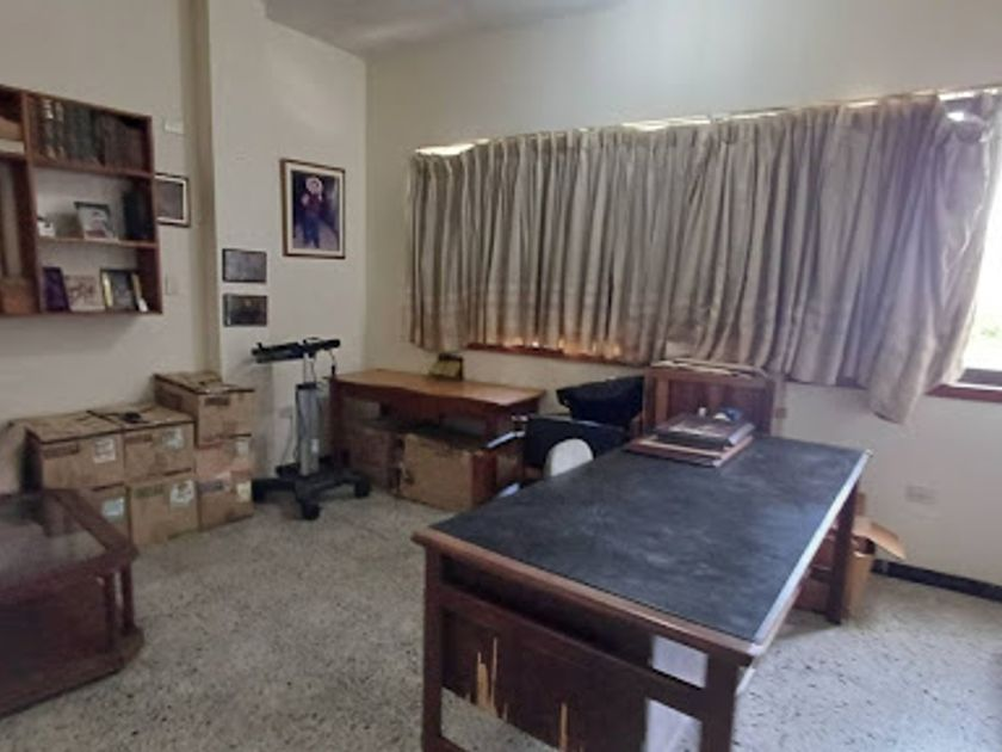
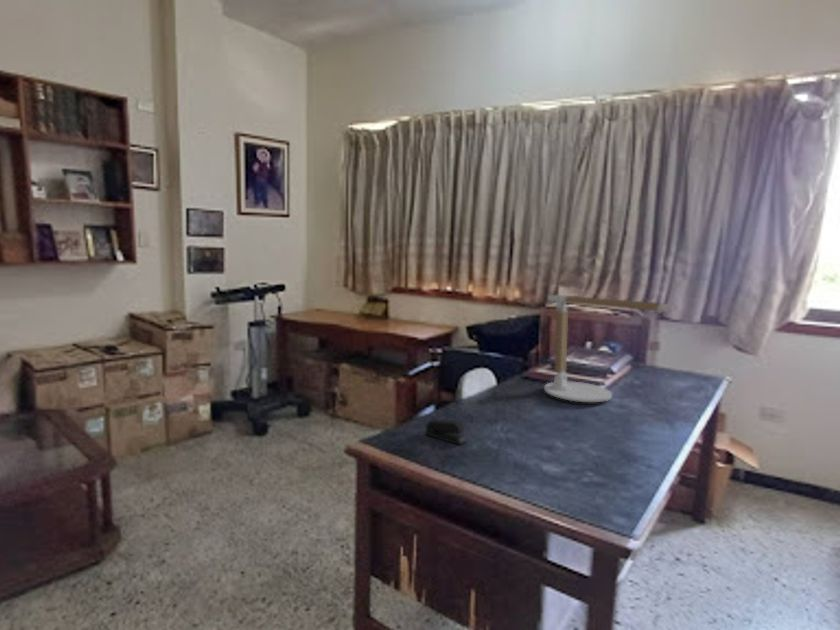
+ stapler (445, 428)
+ desk lamp (595, 385)
